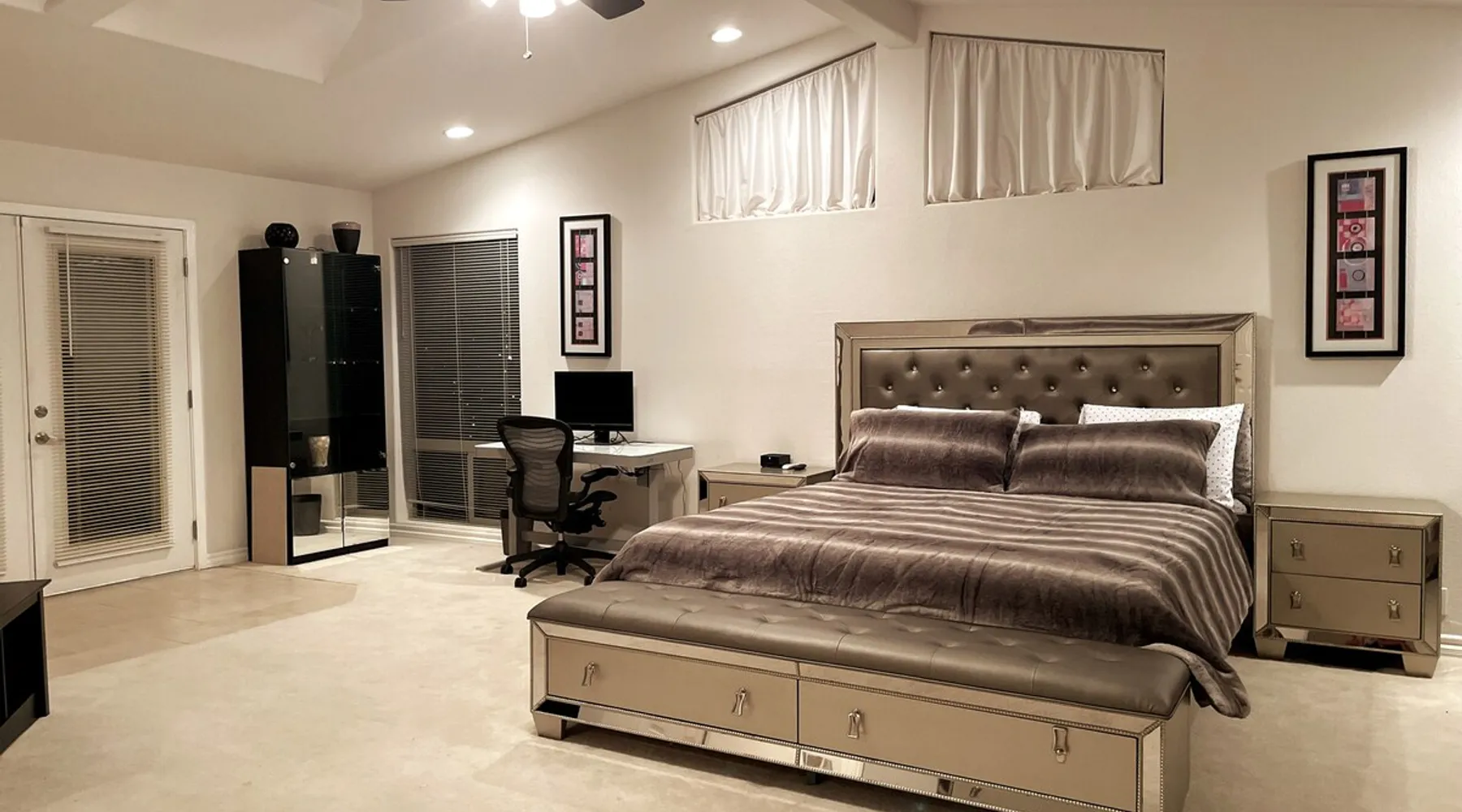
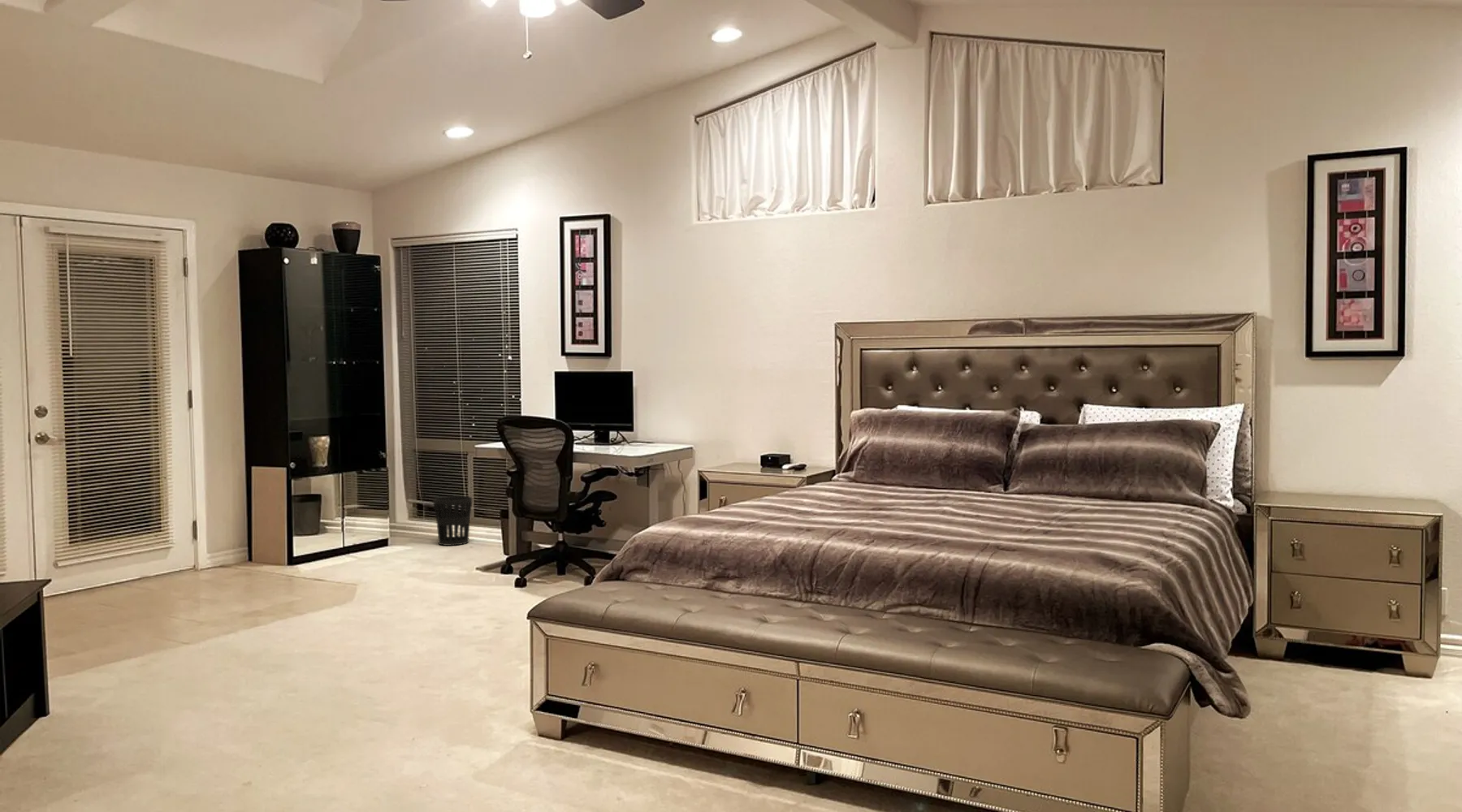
+ wastebasket (453, 520)
